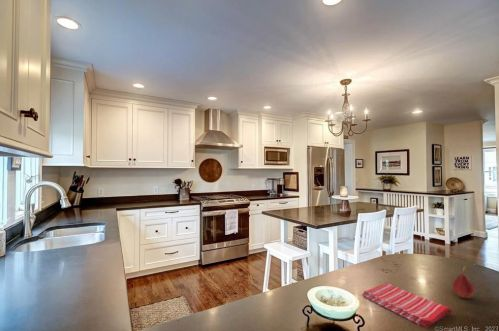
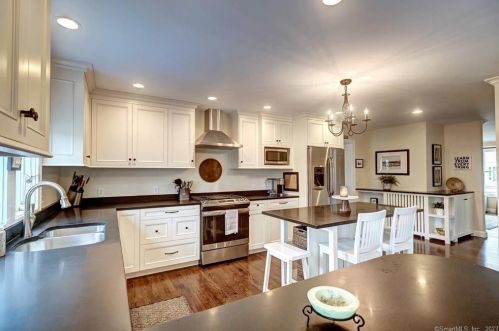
- dish towel (404, 301)
- fruit (463, 281)
